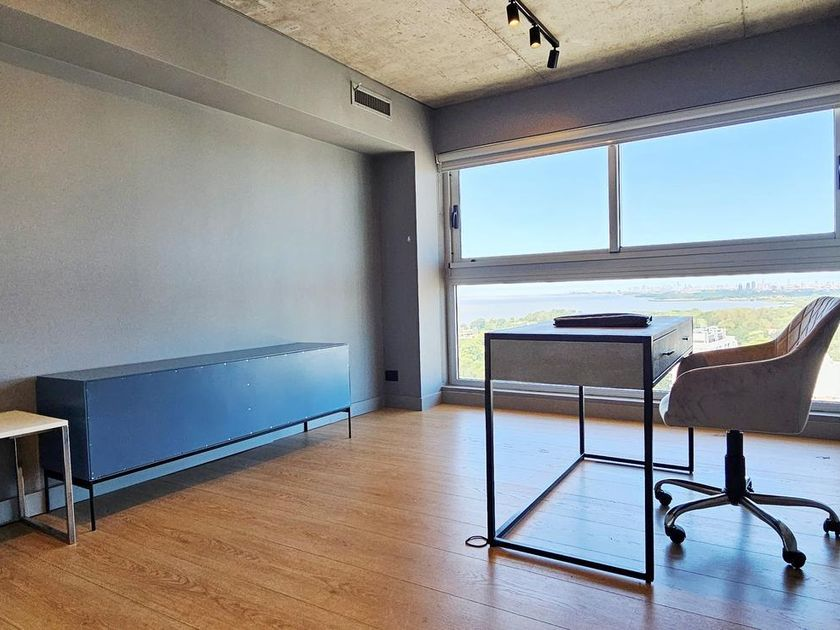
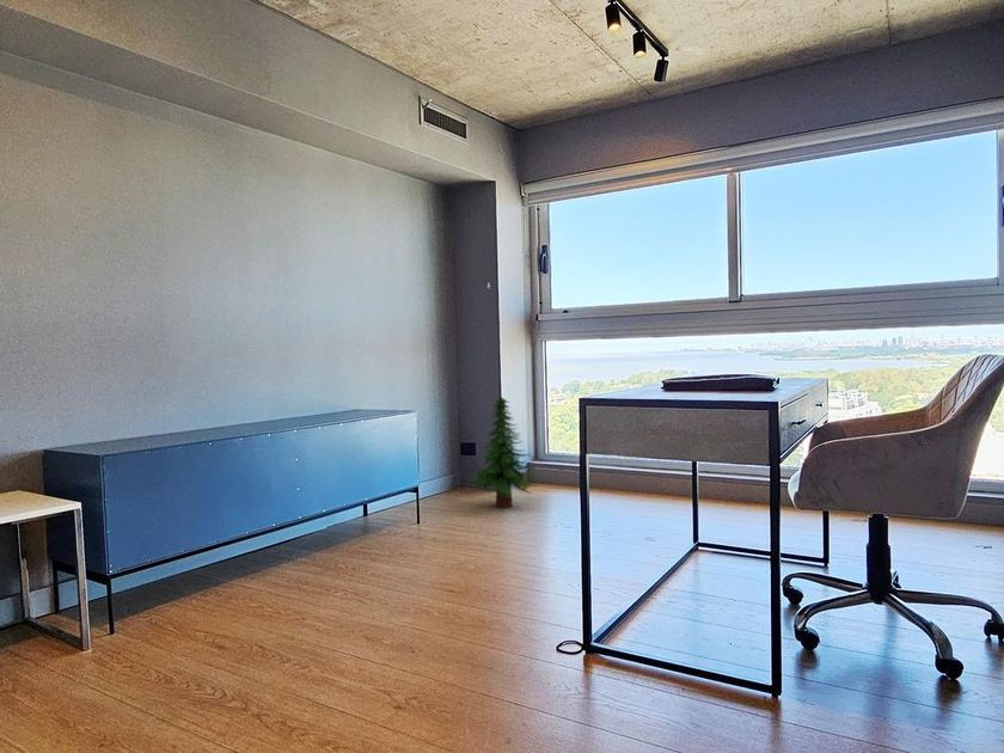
+ tree (501, 451)
